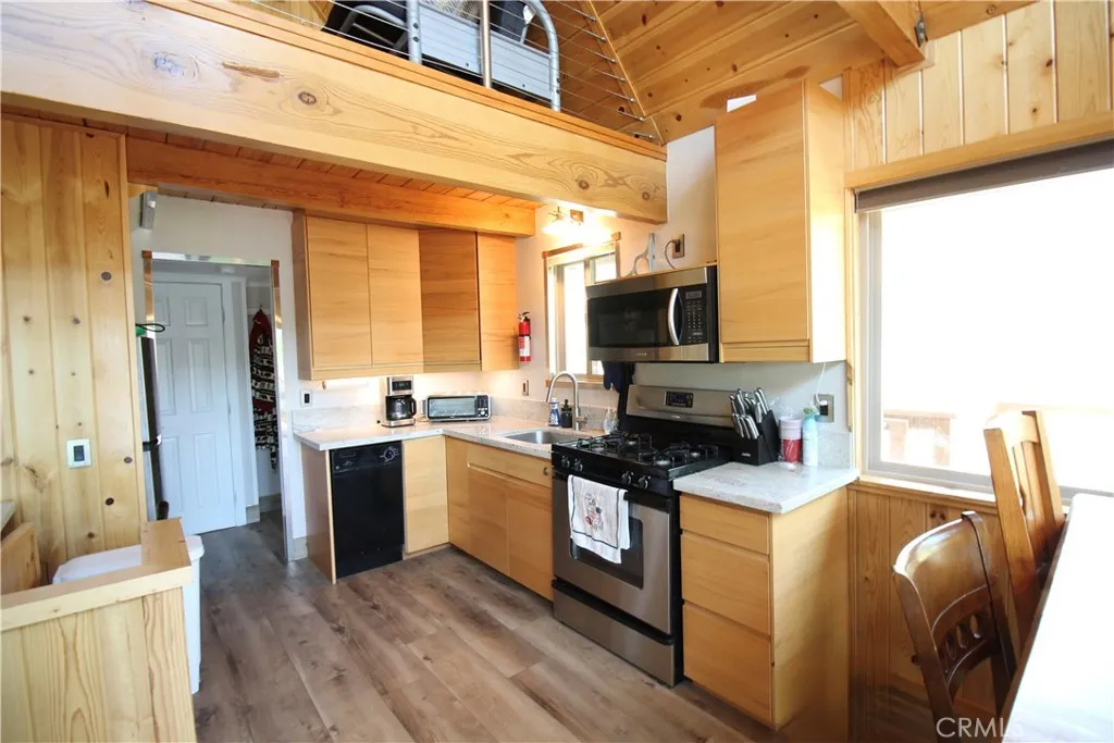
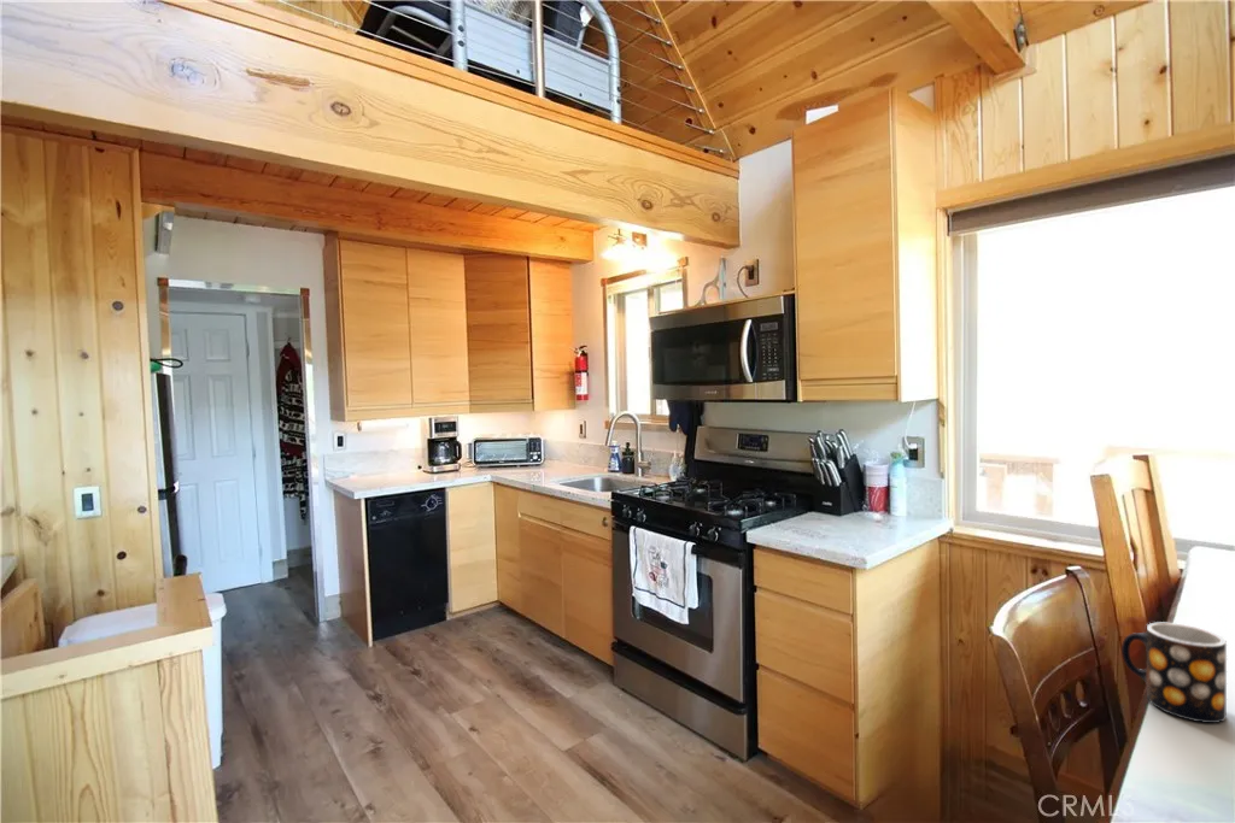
+ mug (1171, 666)
